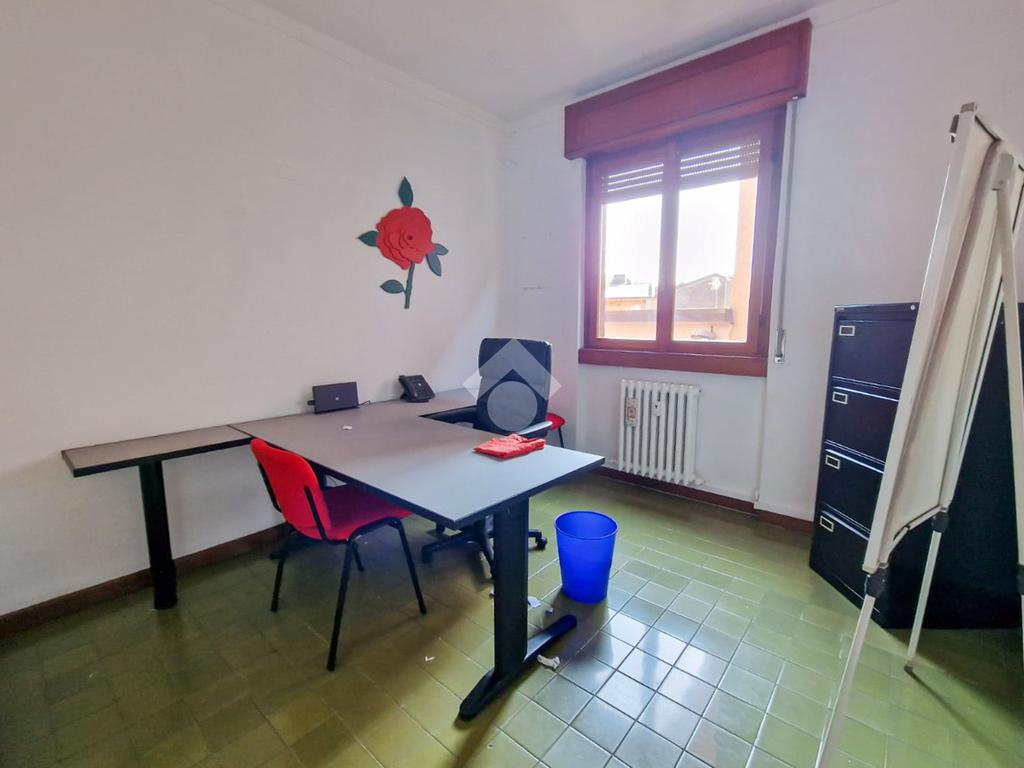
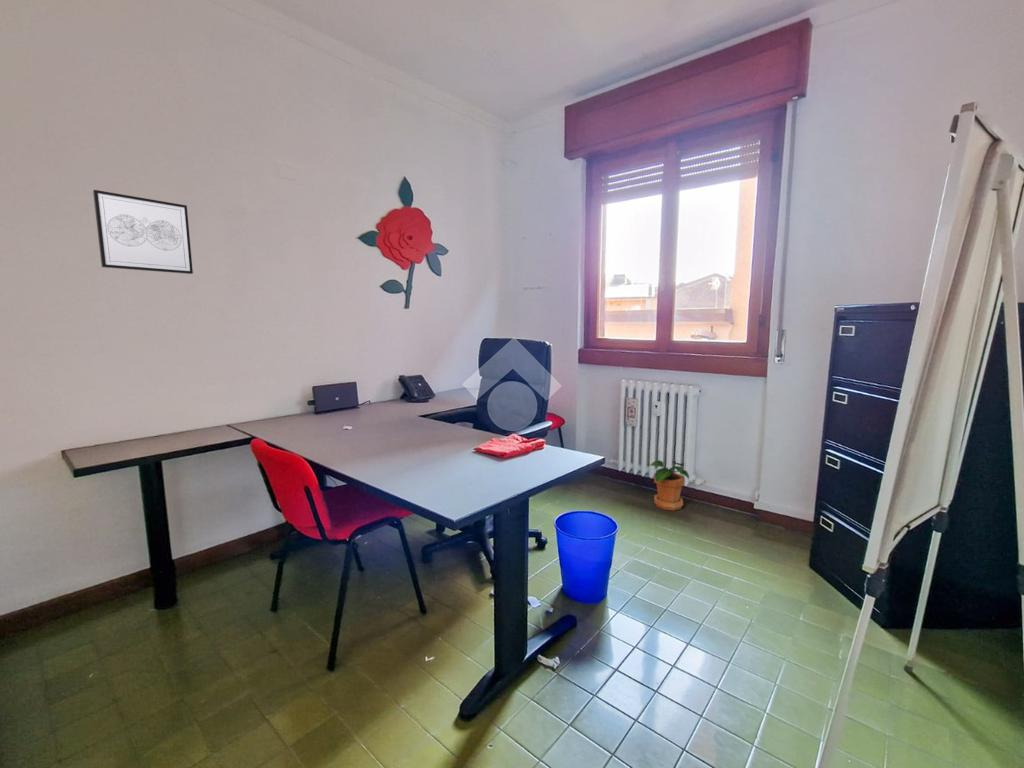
+ potted plant (665, 484)
+ wall art (146, 234)
